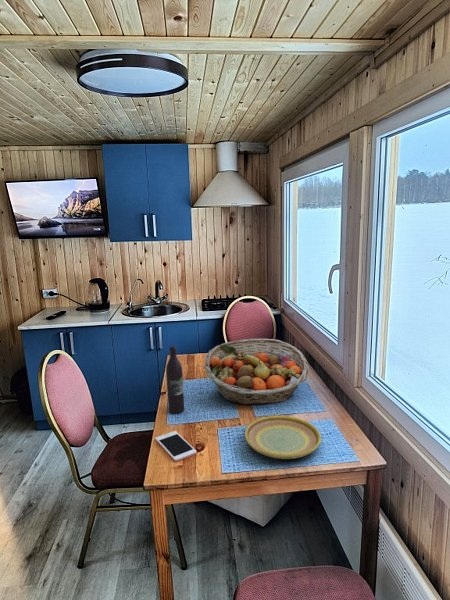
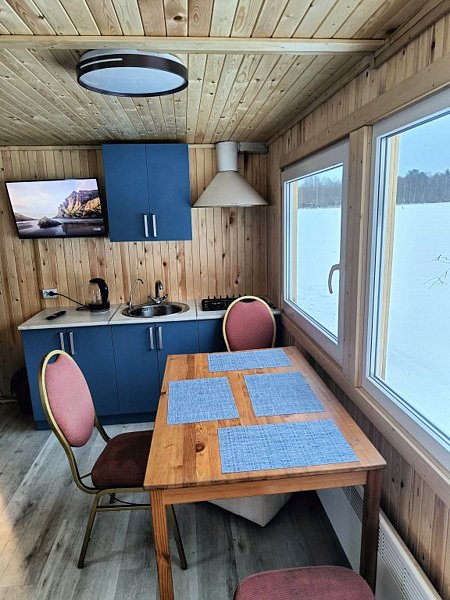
- wine bottle (174, 379)
- plate (282, 438)
- fruit basket (256, 370)
- cell phone (175, 445)
